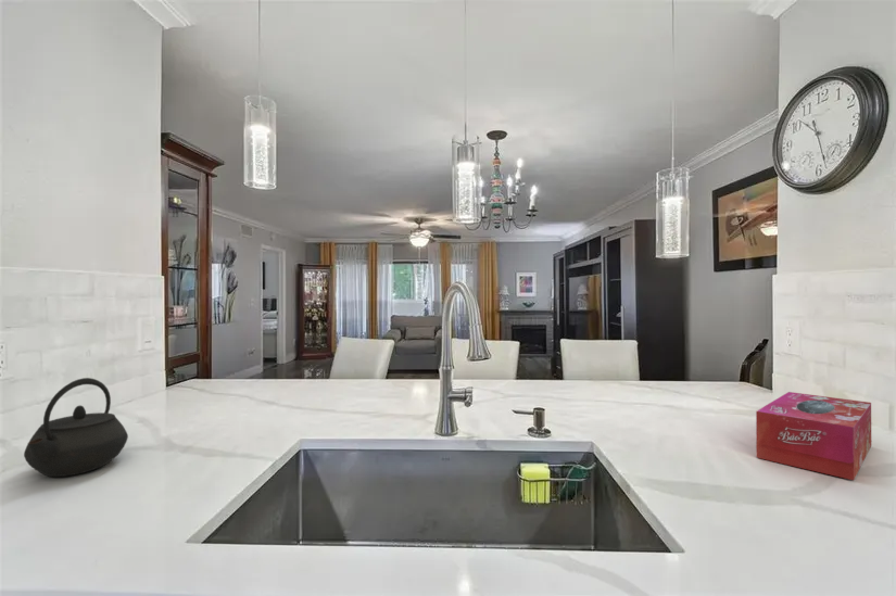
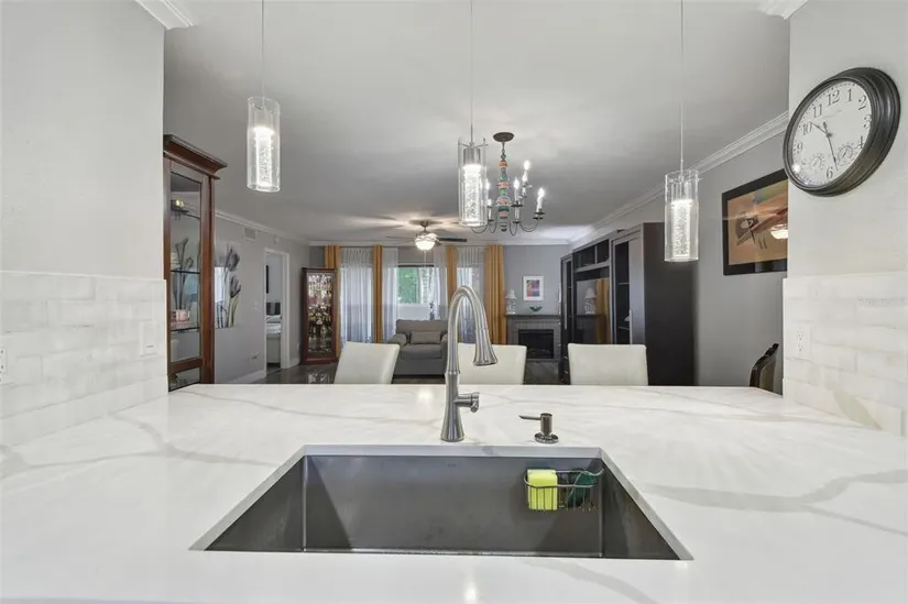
- tissue box (816, 429)
- kettle (74, 424)
